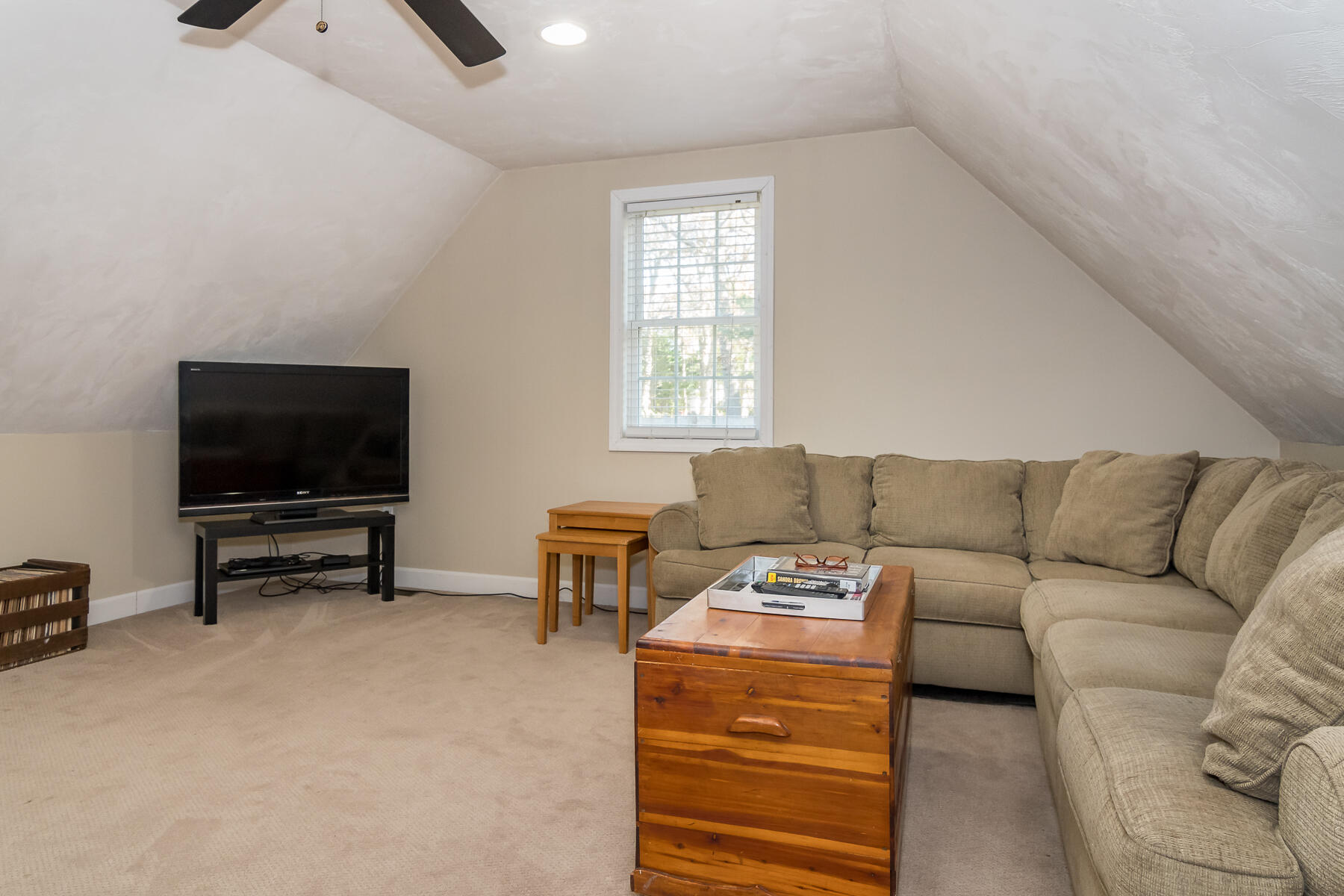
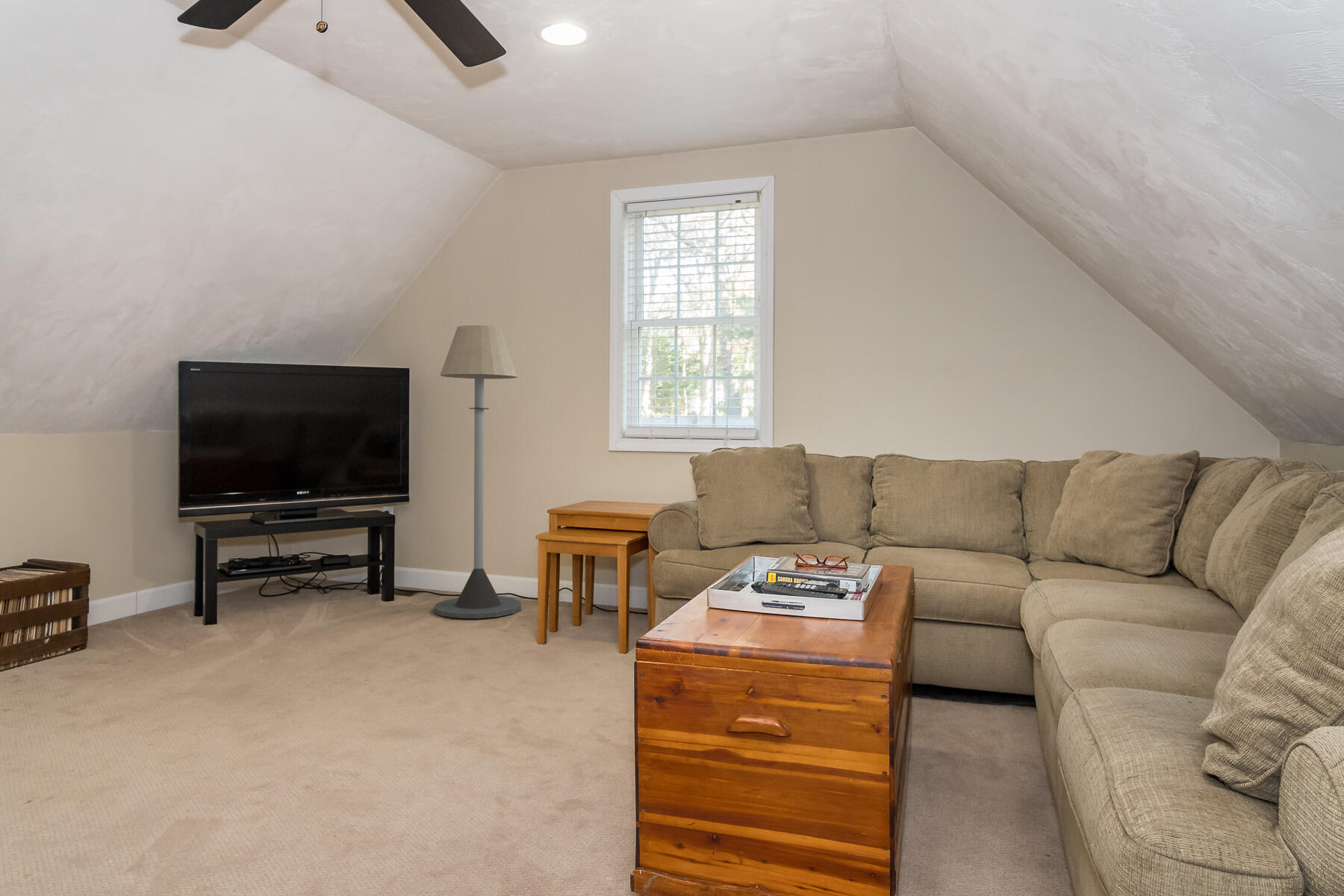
+ floor lamp (479, 469)
